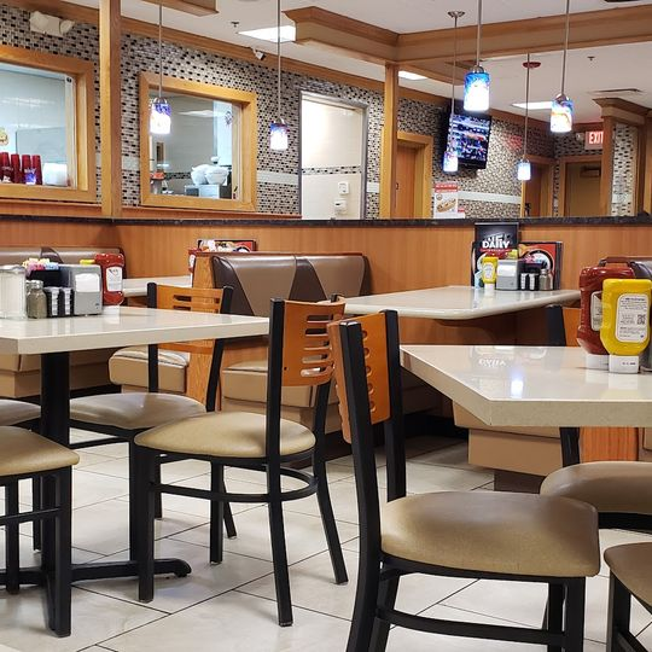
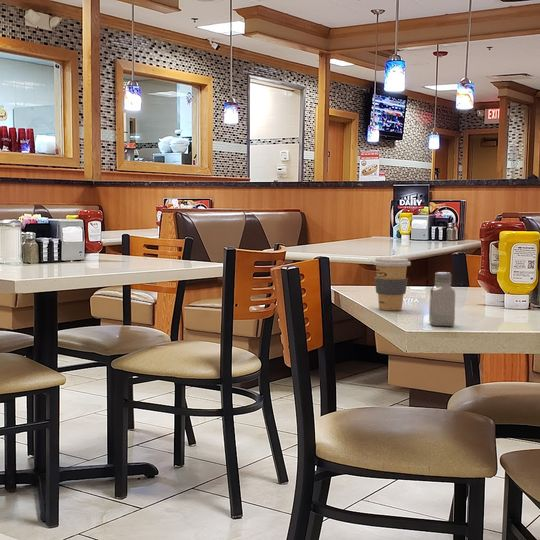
+ coffee cup (391, 283)
+ saltshaker (442, 298)
